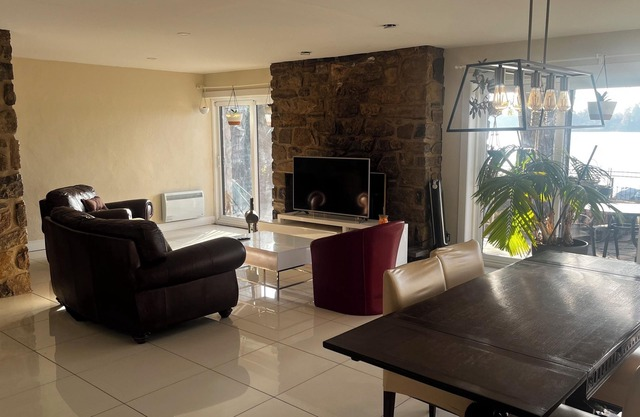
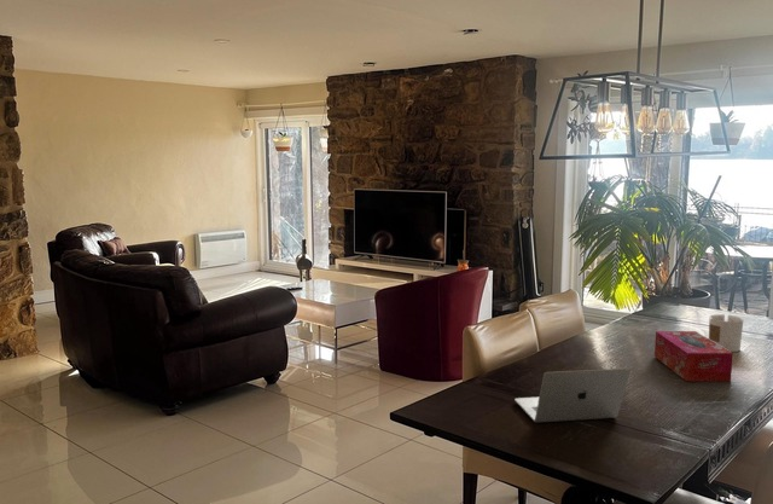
+ laptop (569, 386)
+ candle (725, 330)
+ tissue box (691, 354)
